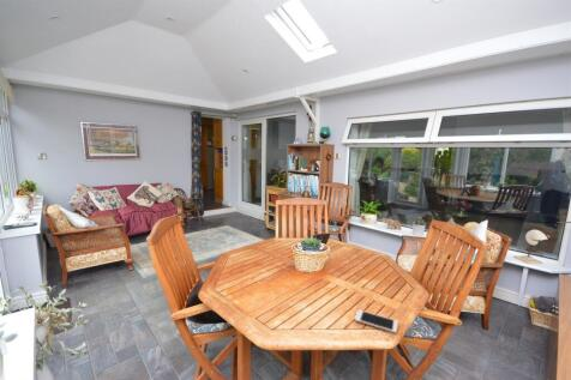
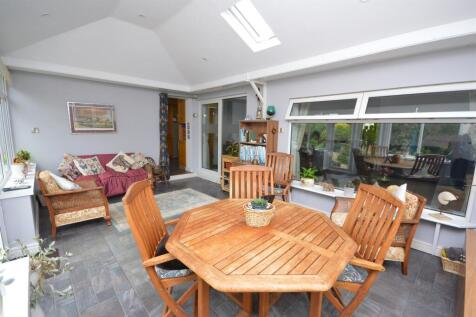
- cell phone (375, 320)
